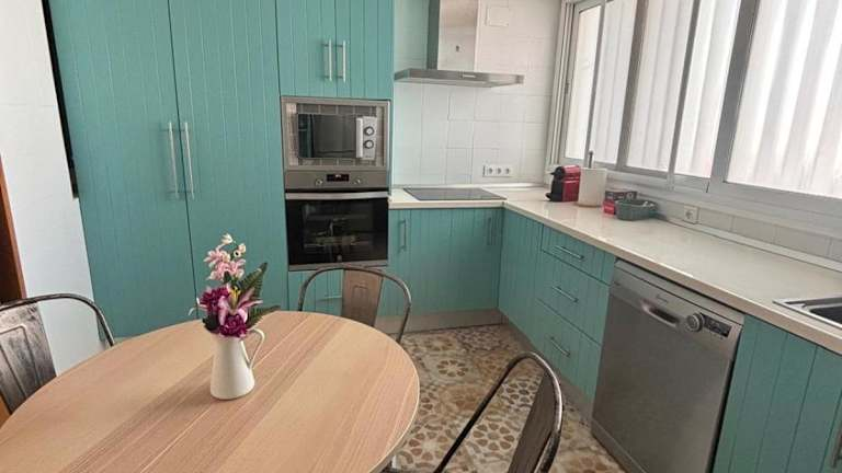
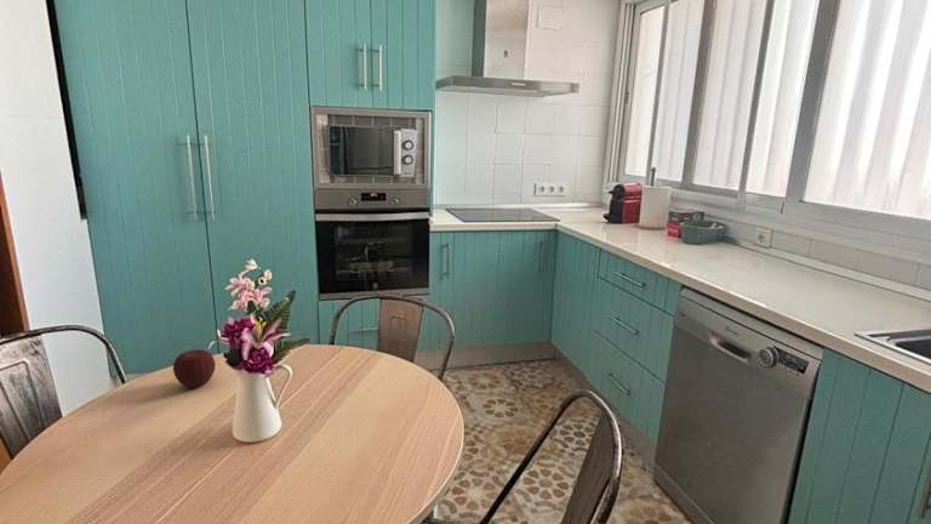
+ apple (194, 366)
